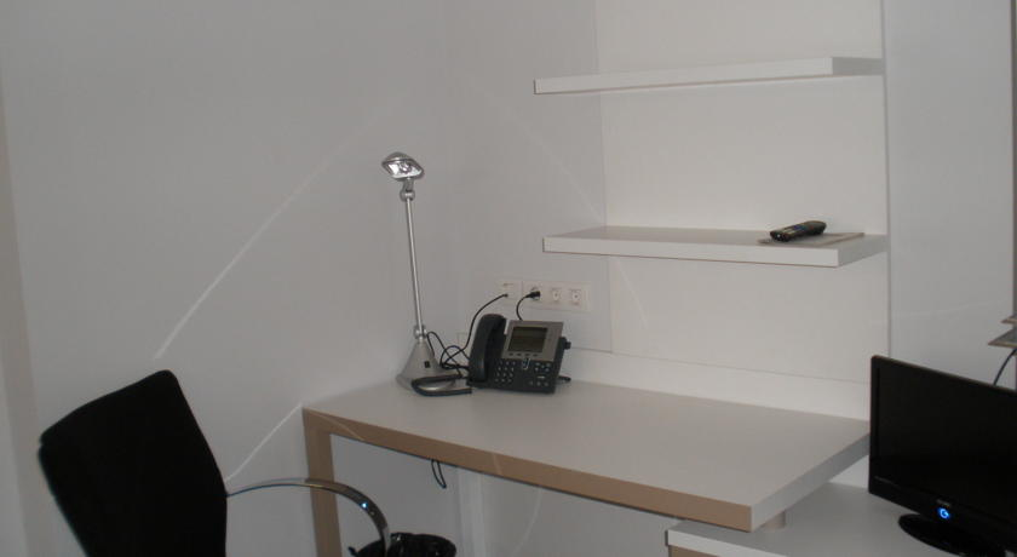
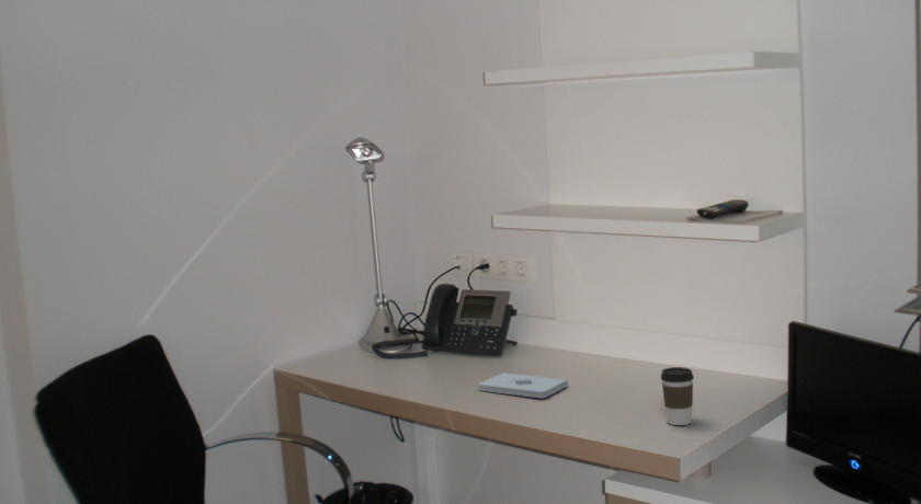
+ notepad (522, 385)
+ coffee cup (678, 396)
